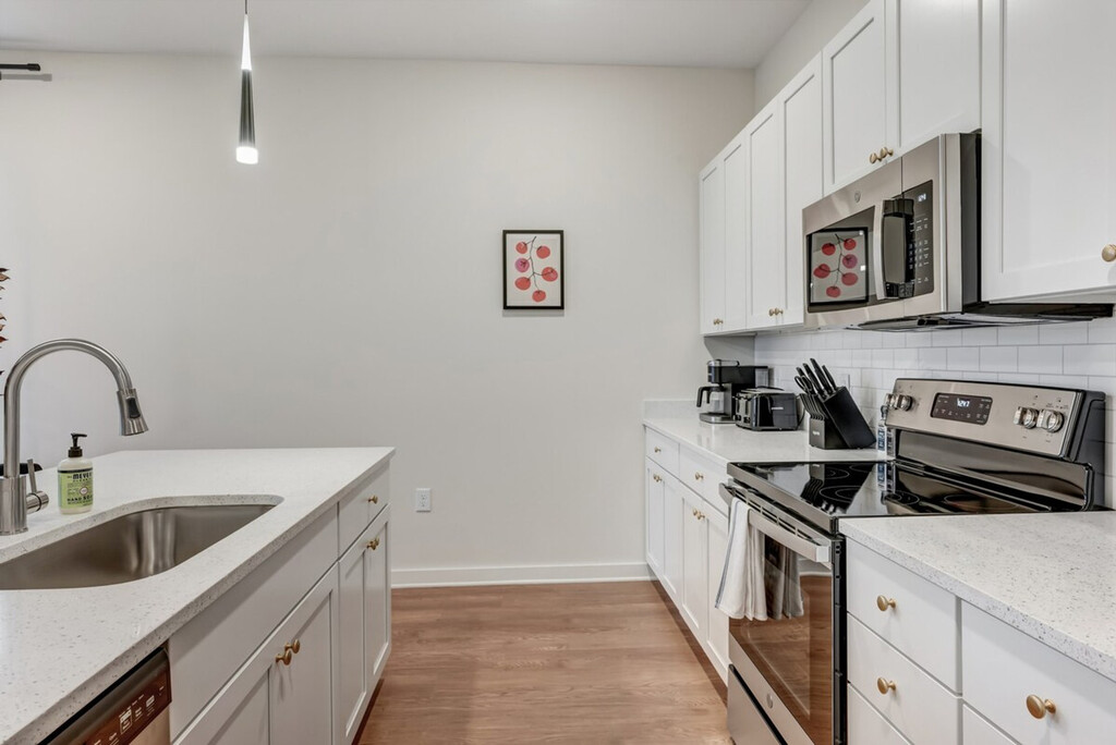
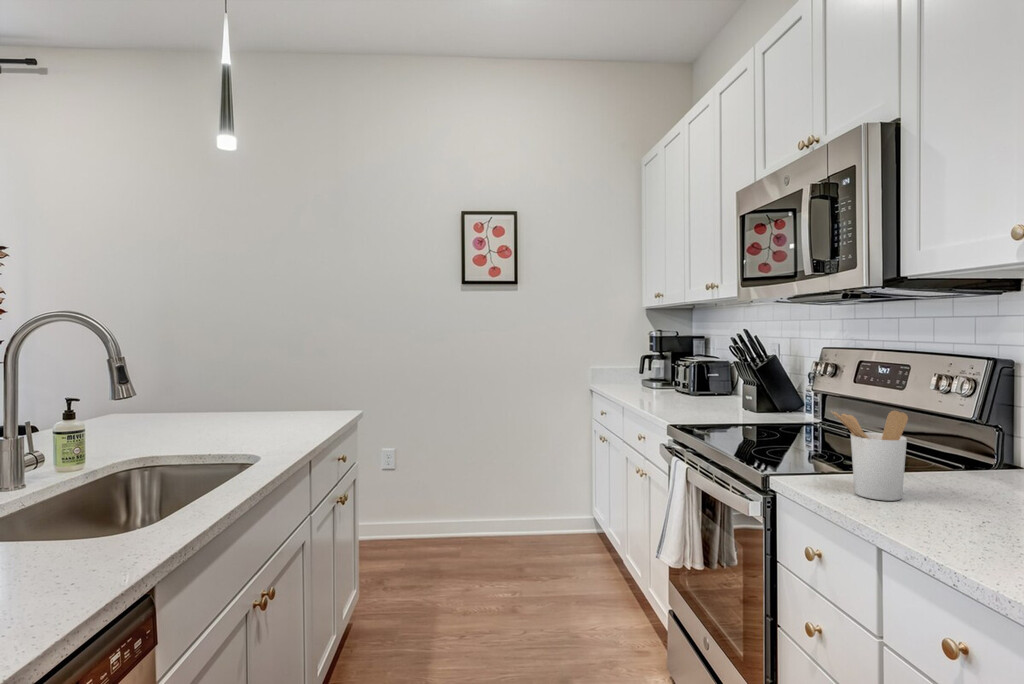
+ utensil holder (866, 451)
